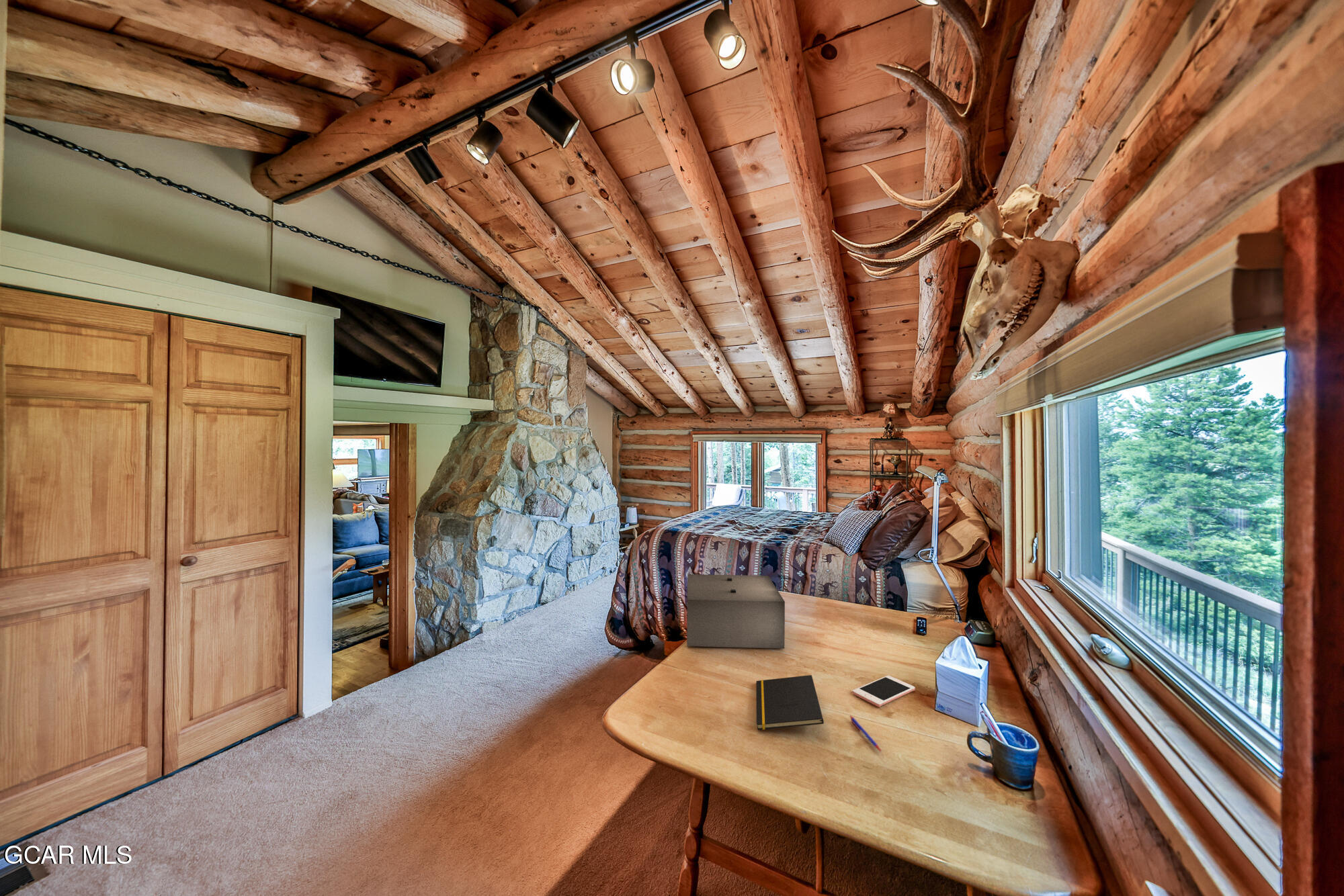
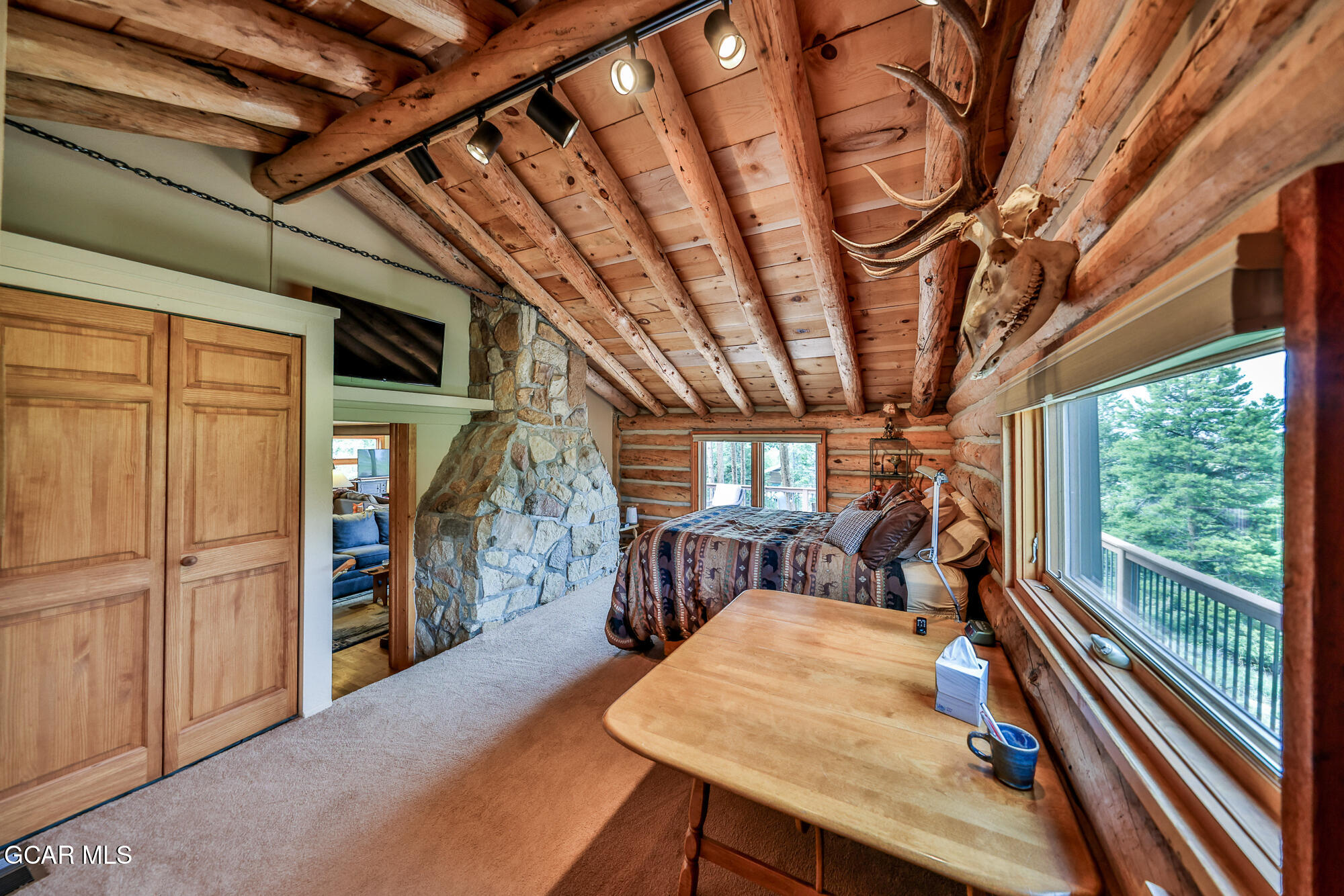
- speaker (732, 607)
- cell phone (884, 690)
- pen (865, 733)
- notepad (786, 700)
